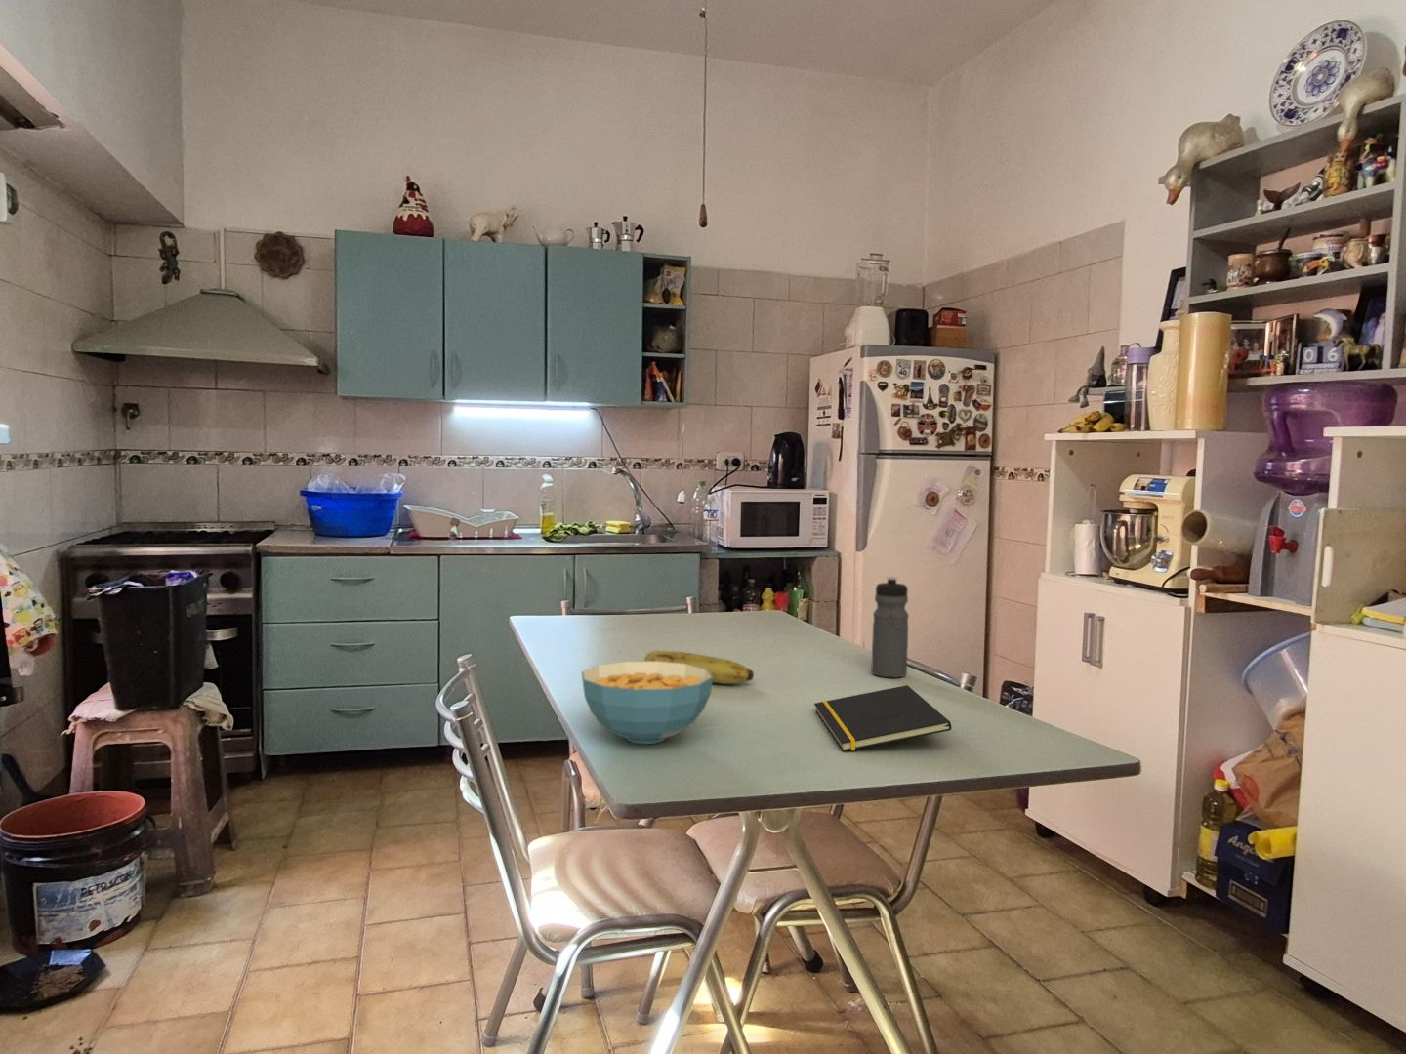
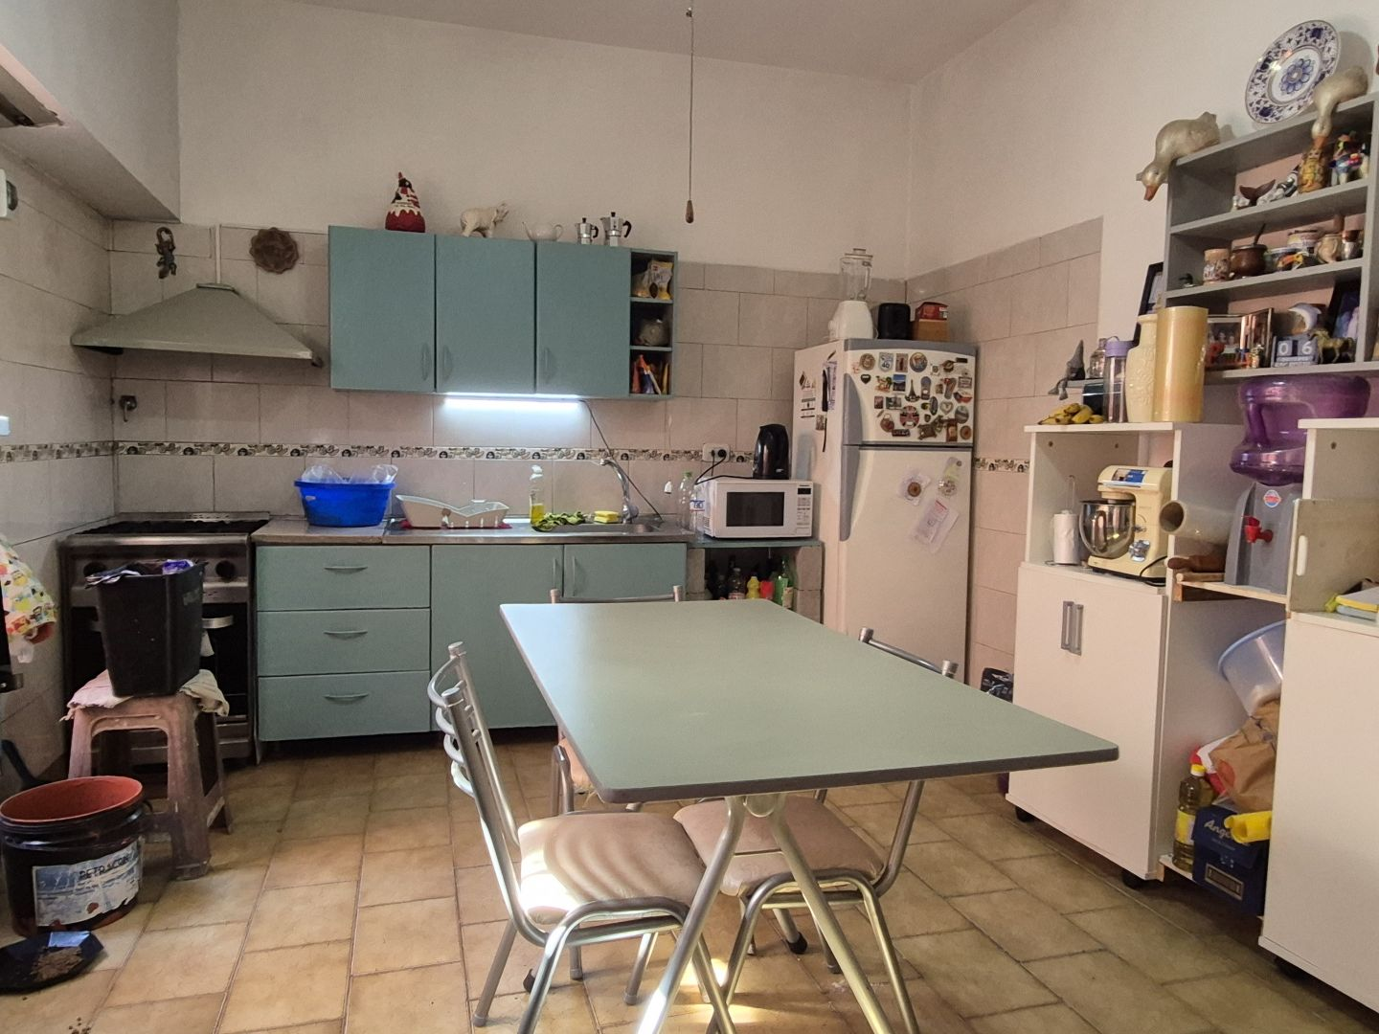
- notepad (878, 715)
- fruit (693, 661)
- cereal bowl (645, 705)
- water bottle (890, 626)
